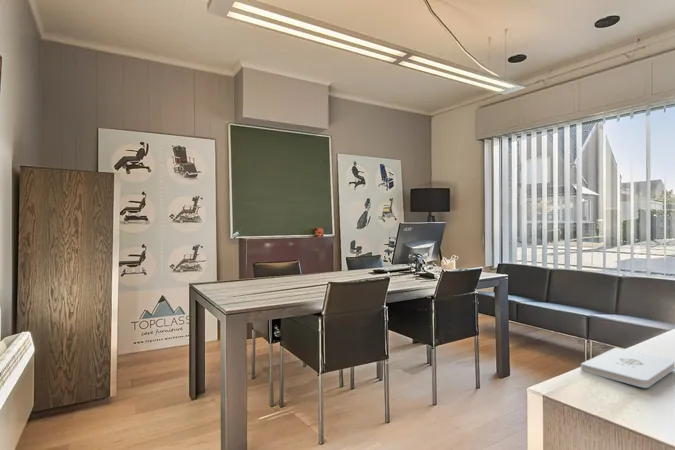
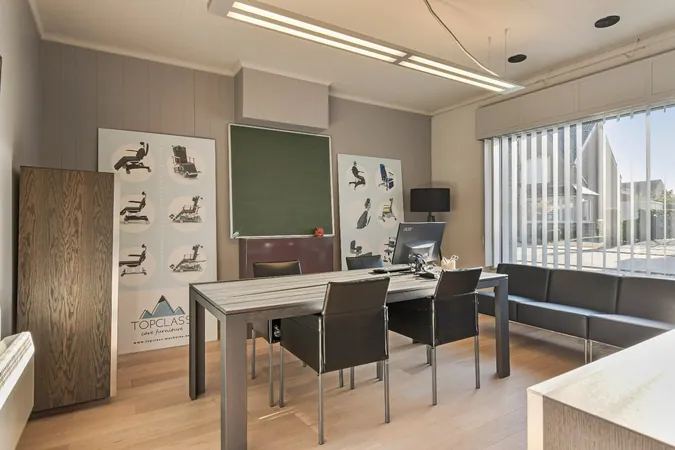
- notepad (629, 365)
